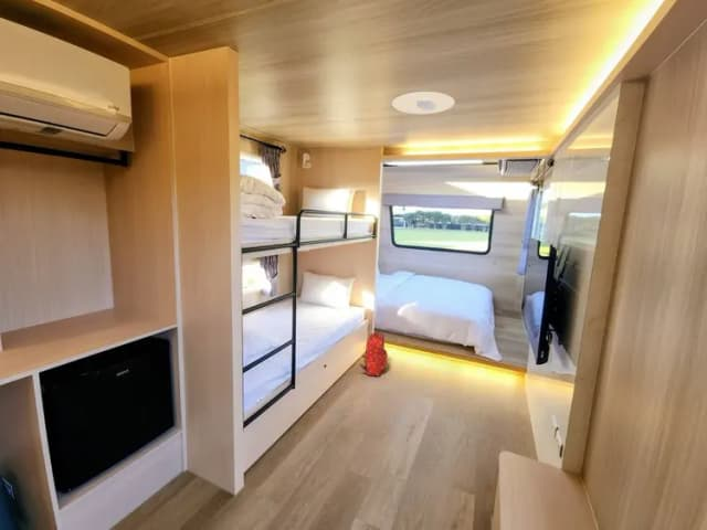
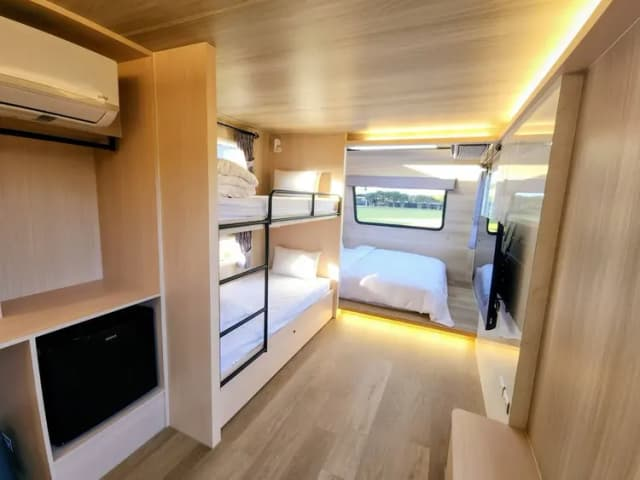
- recessed light (423, 100)
- backpack (372, 351)
